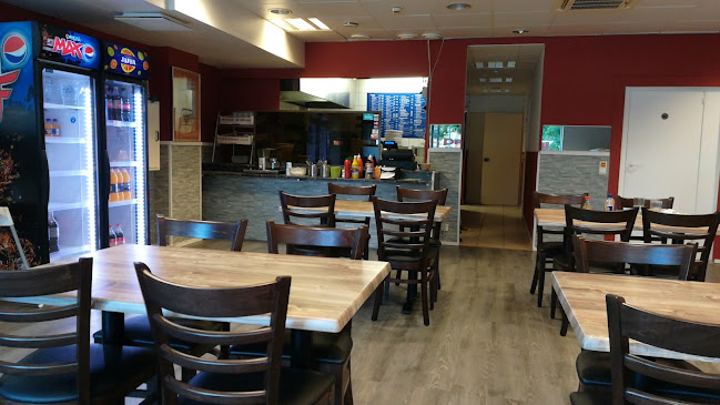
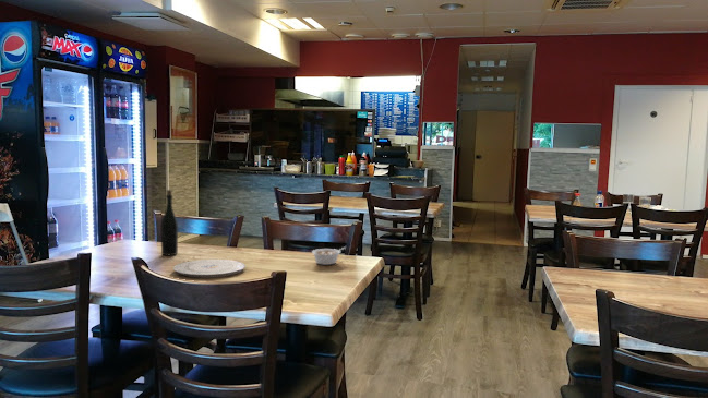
+ bottle (169, 221)
+ plate (209, 267)
+ legume (326, 255)
